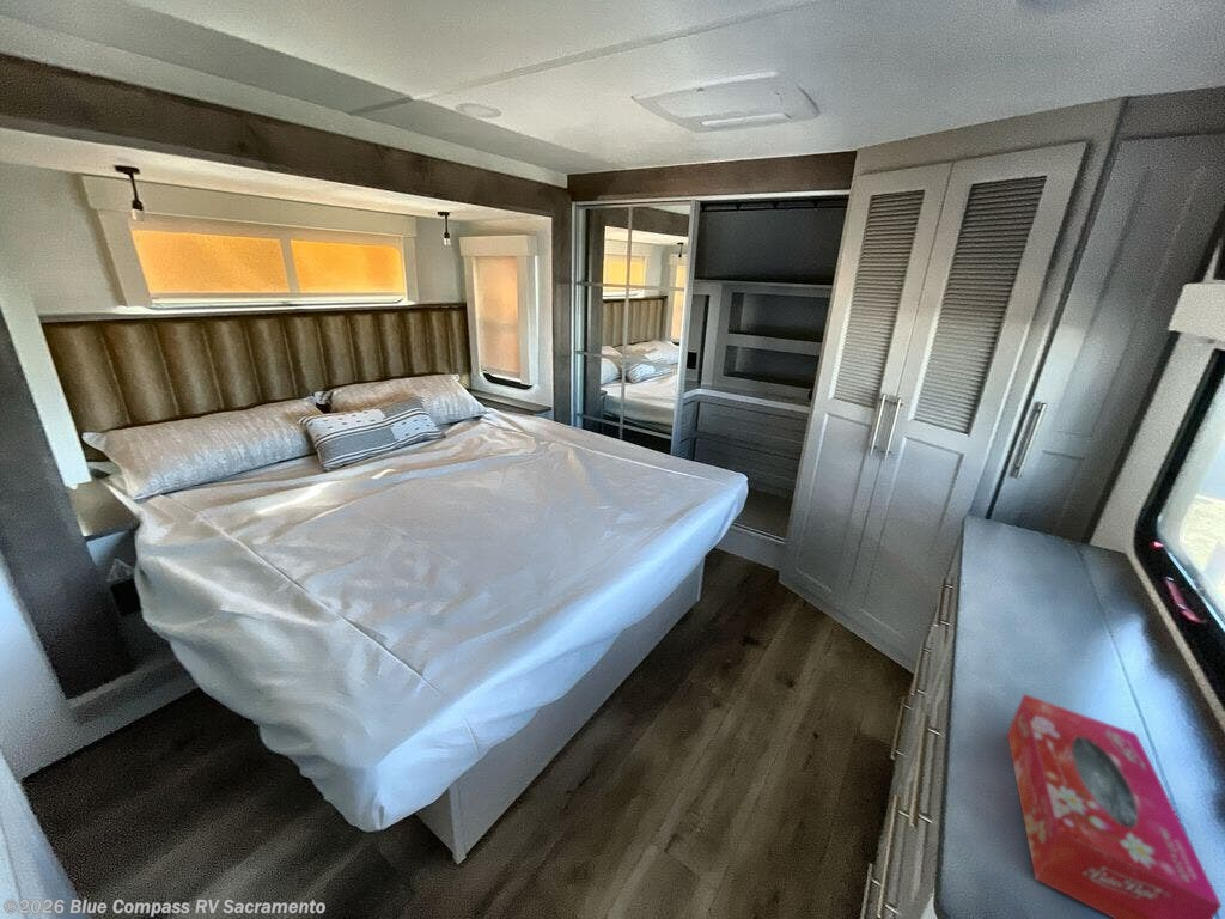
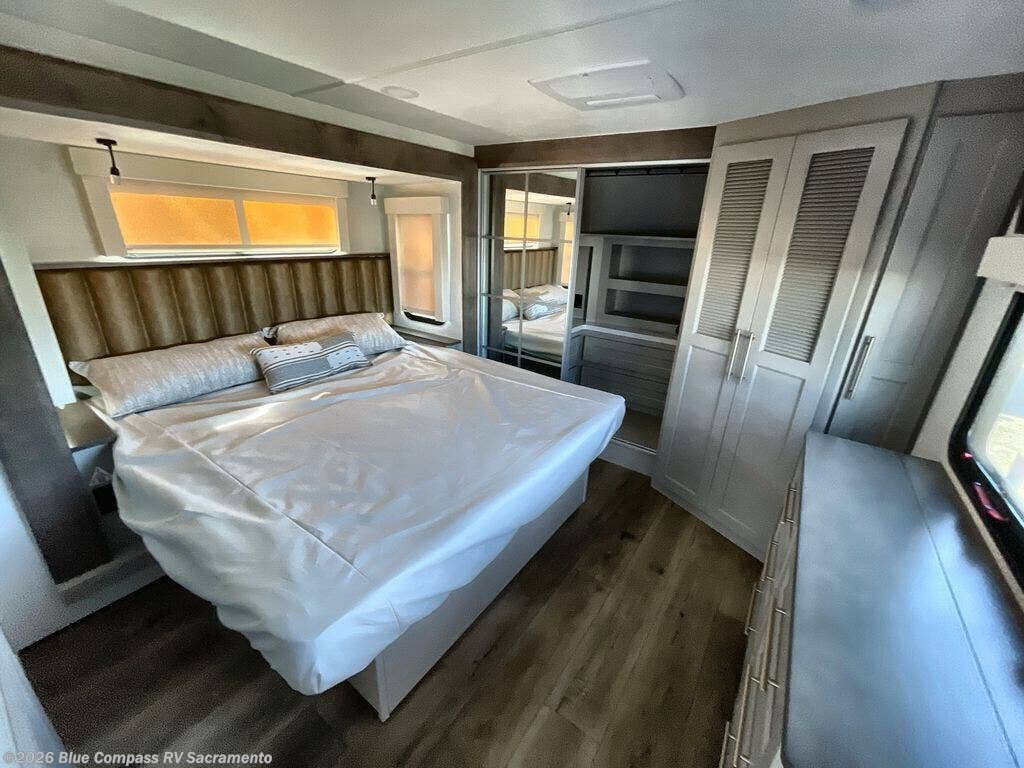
- tissue box (1090, 799)
